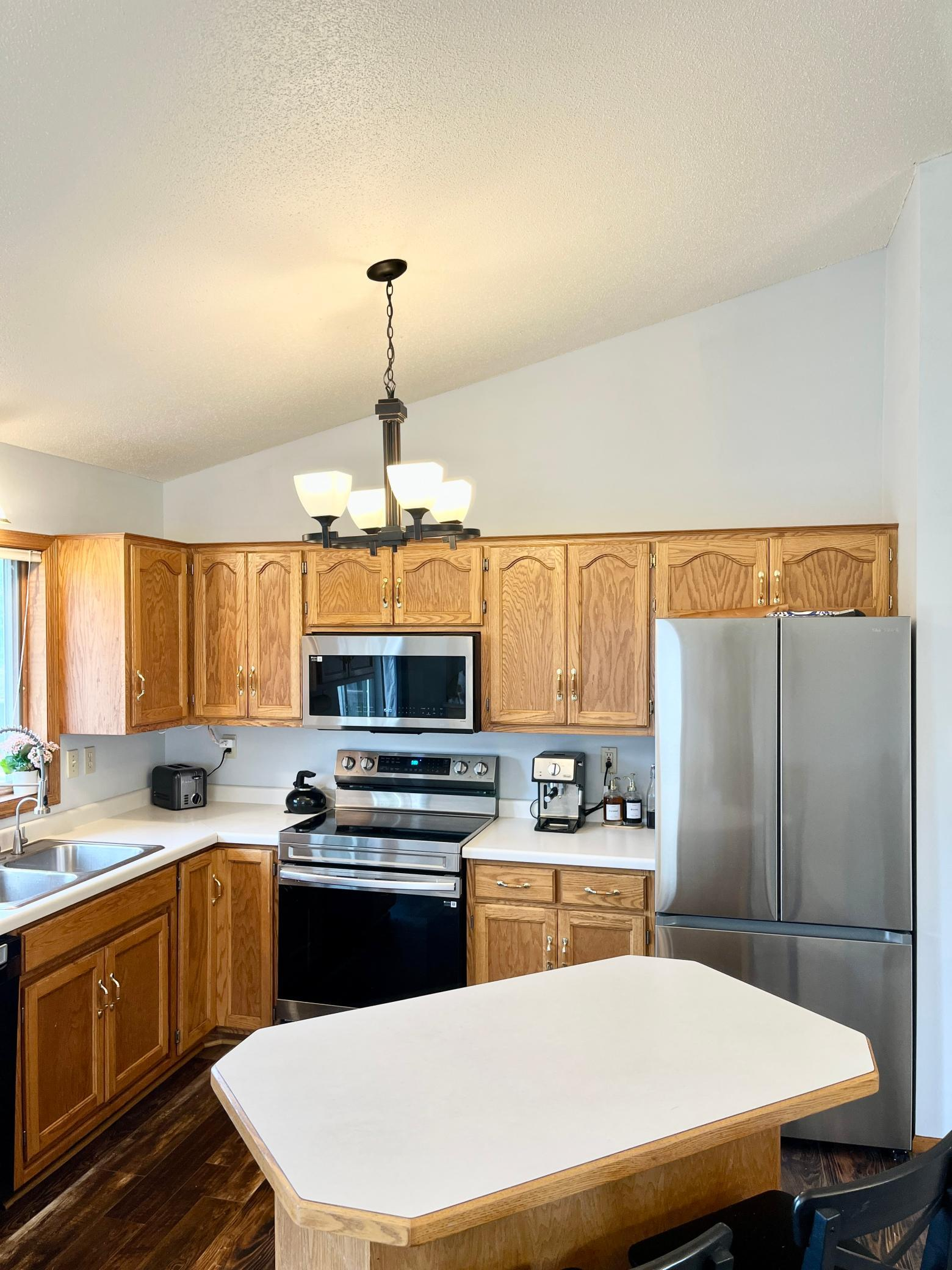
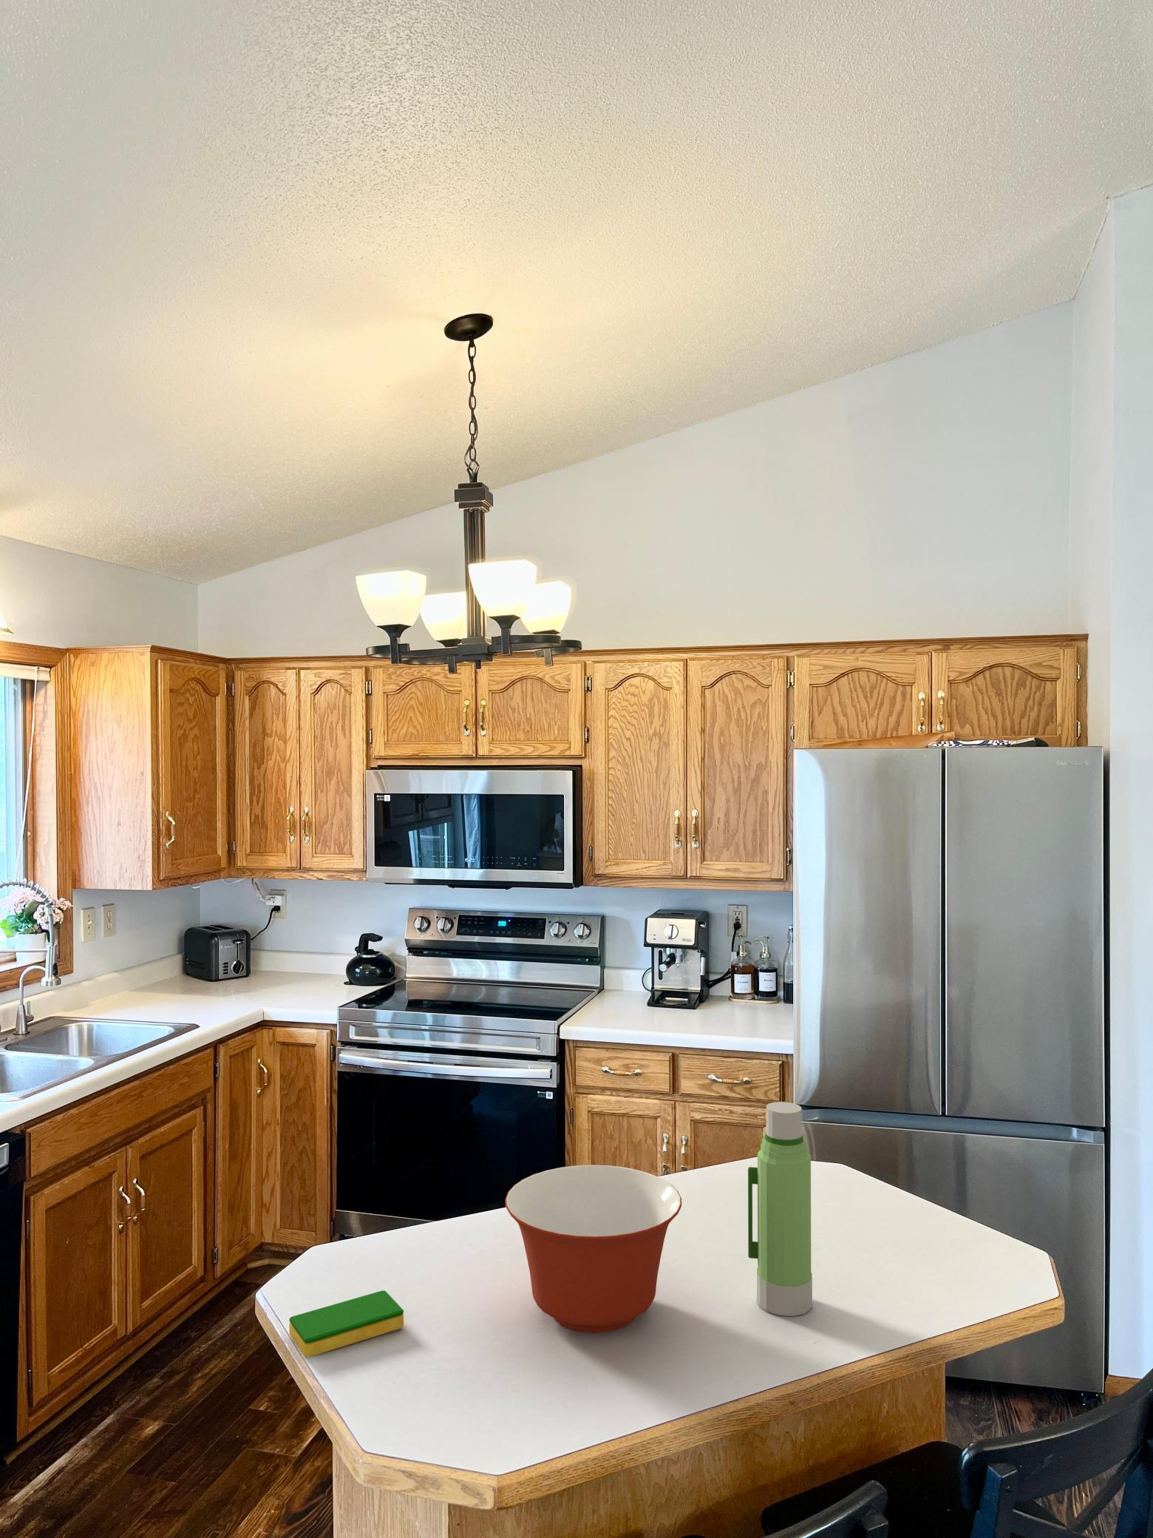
+ mixing bowl (593, 1253)
+ dish sponge (346, 1322)
+ water bottle (782, 1204)
